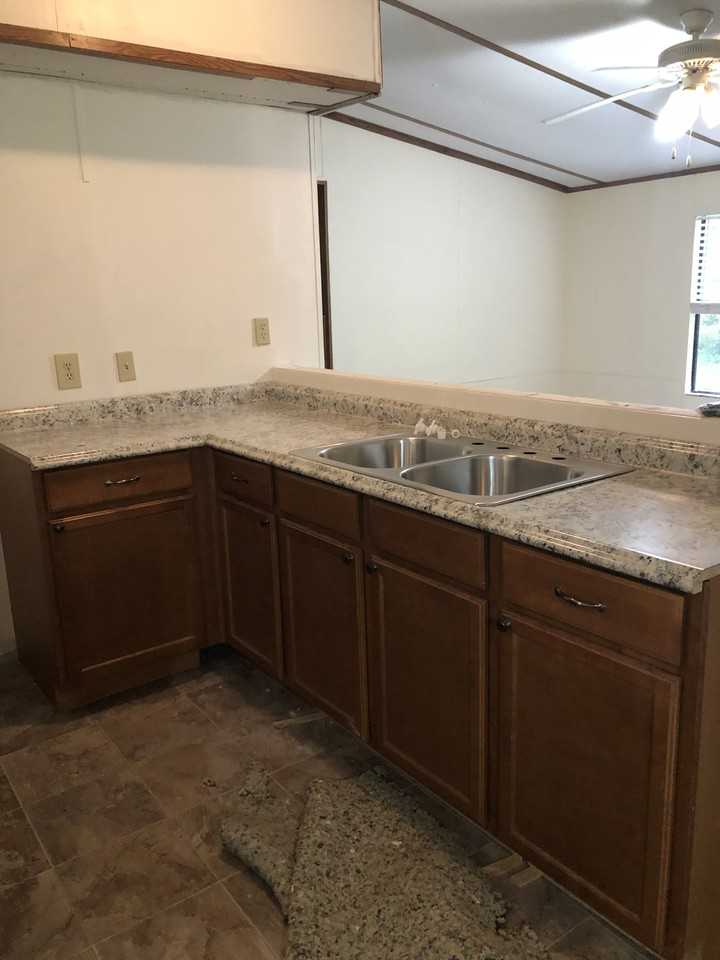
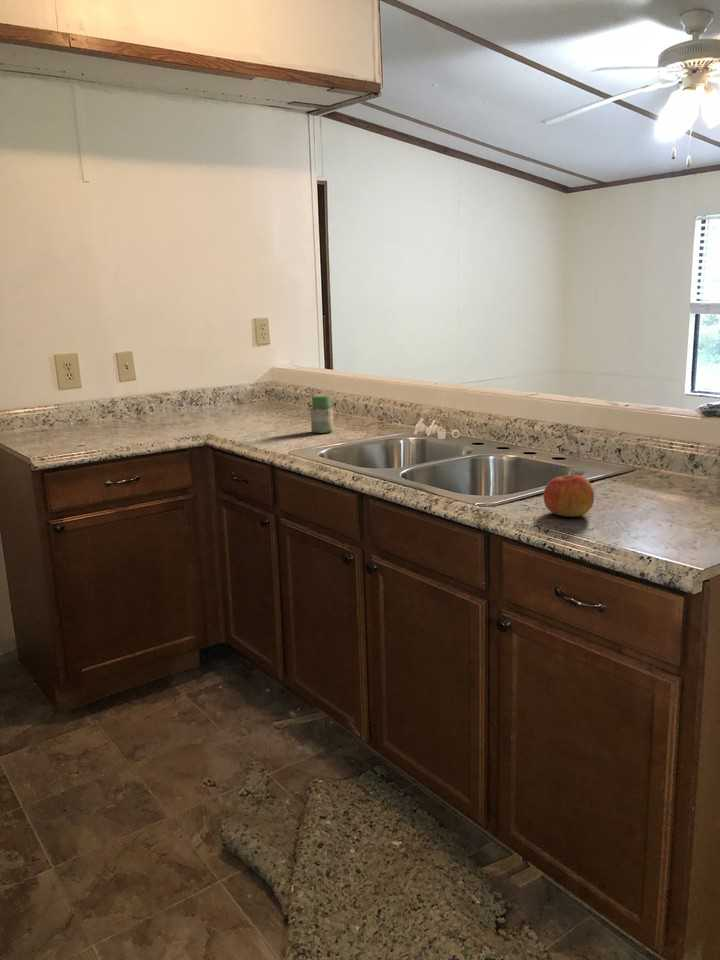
+ apple (568, 494)
+ jar (321, 413)
